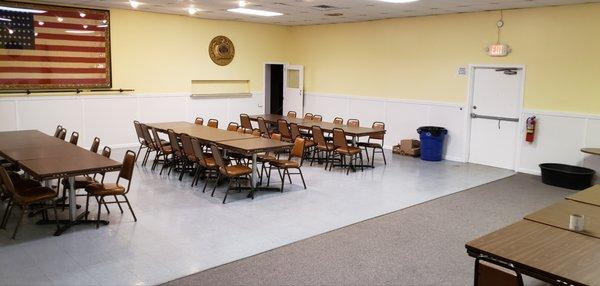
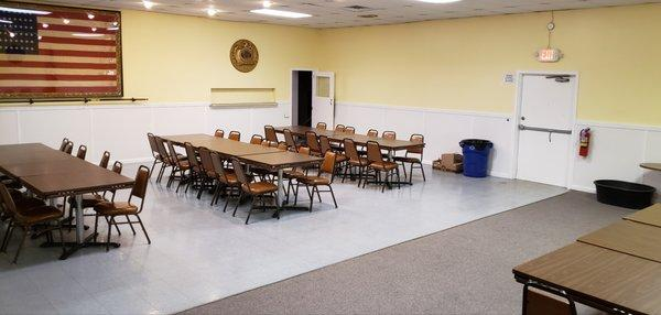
- mug (580, 222)
